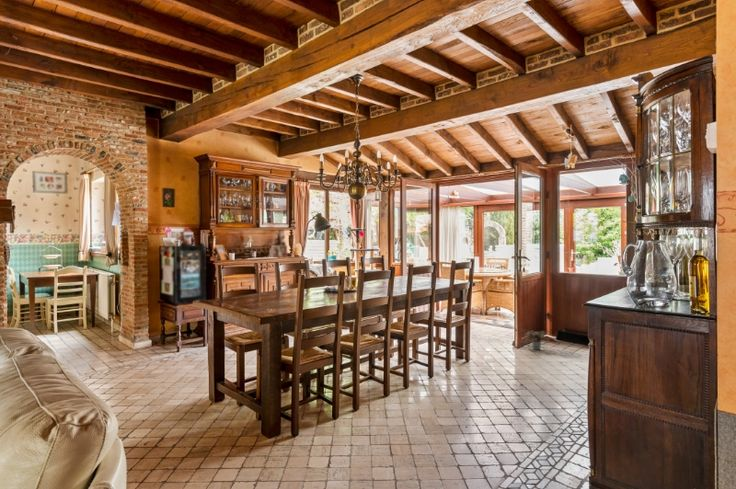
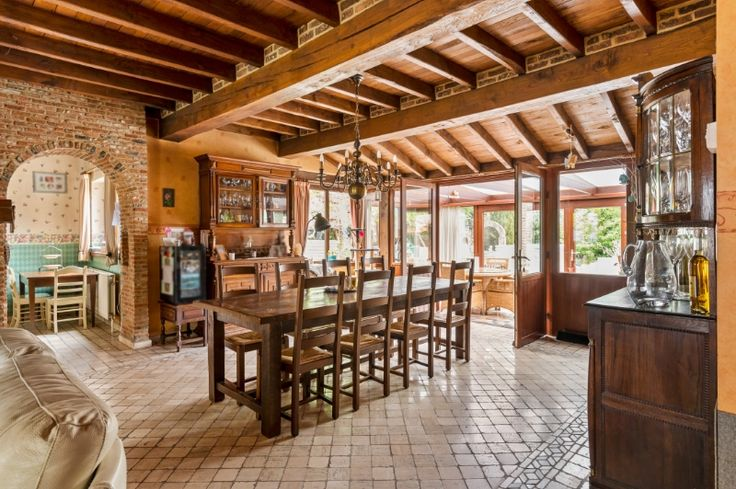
- potted plant (535, 340)
